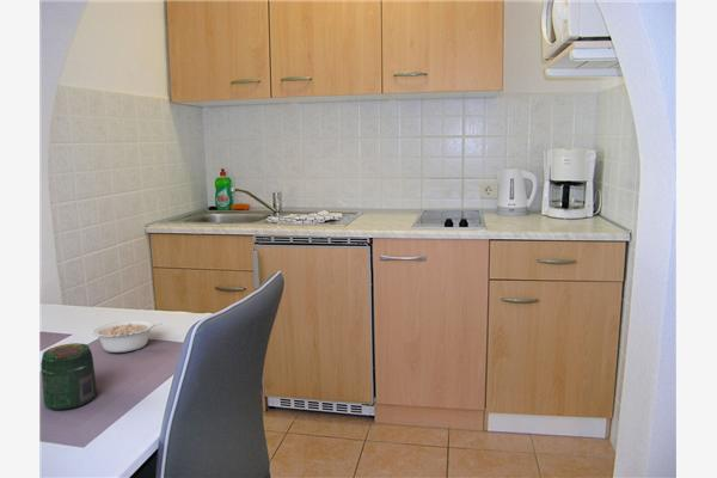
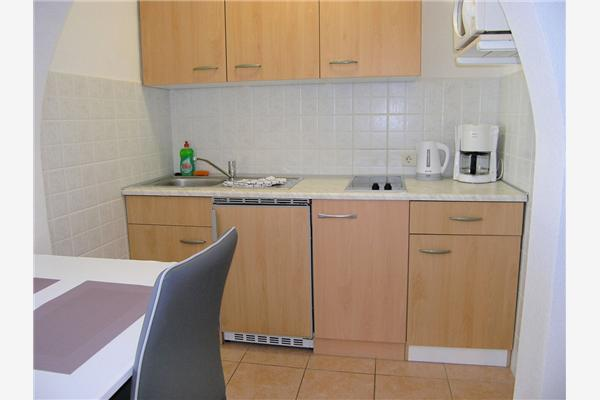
- legume (127, 335)
- jar (68, 374)
